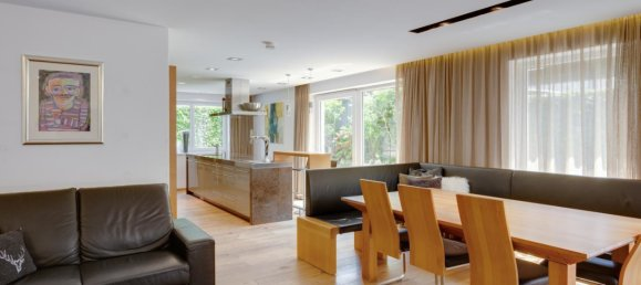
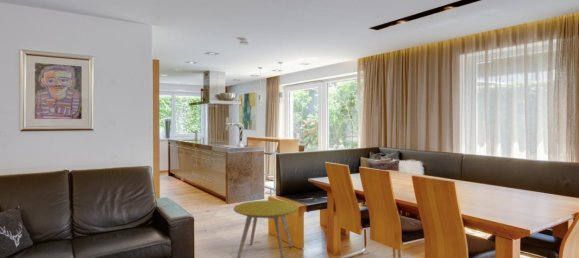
+ side table (275, 226)
